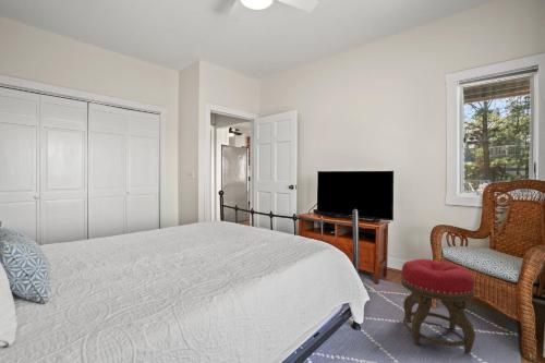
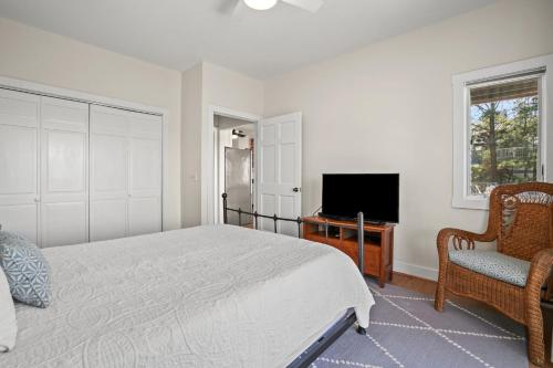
- stool (436, 299)
